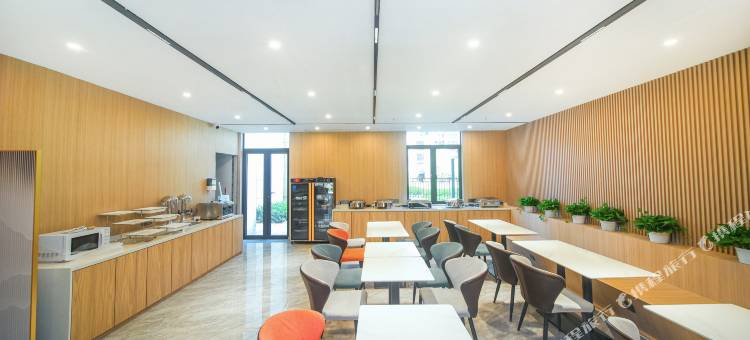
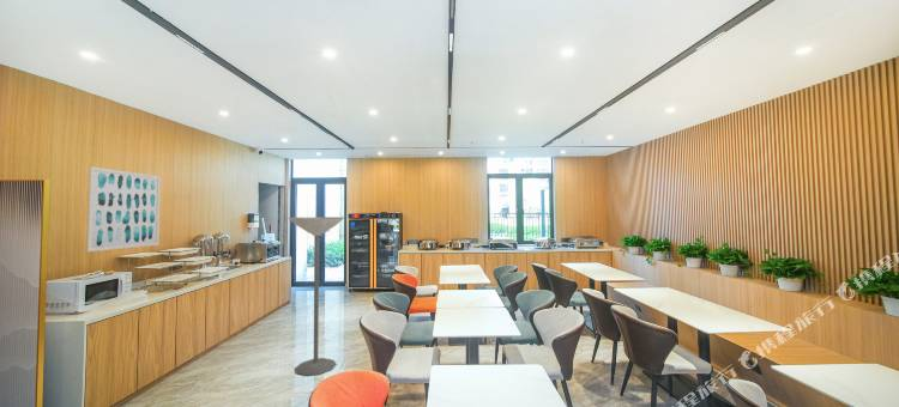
+ wall art (127, 209)
+ floor lamp (315, 291)
